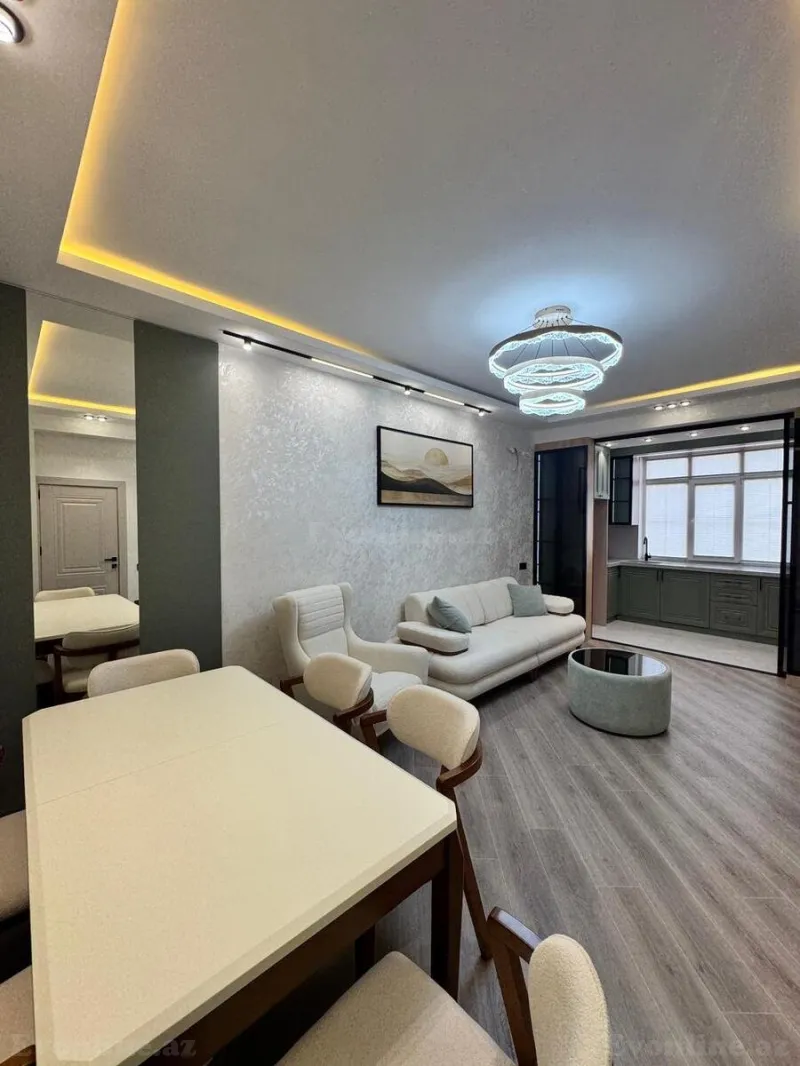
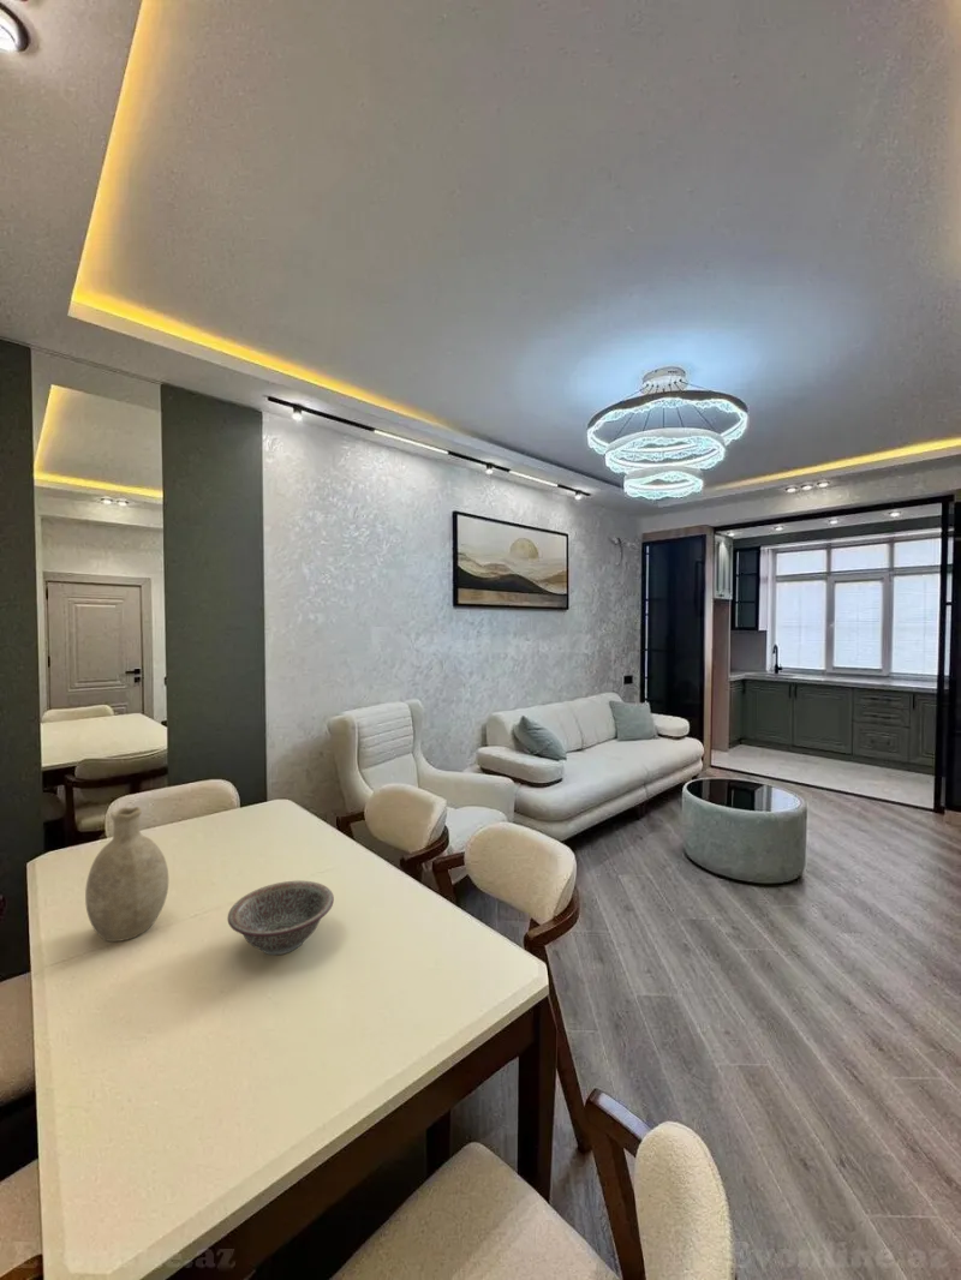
+ decorative bowl (282, 922)
+ decorative vase (127, 869)
